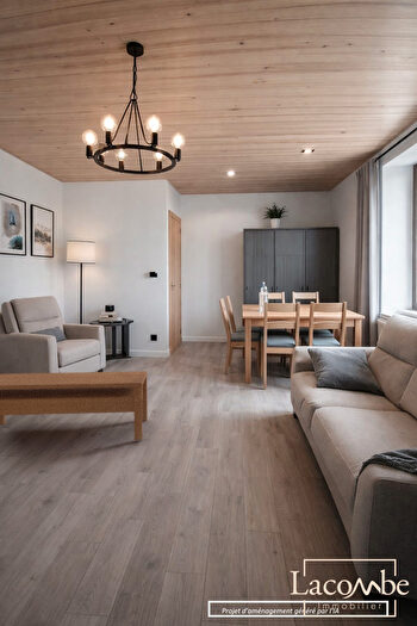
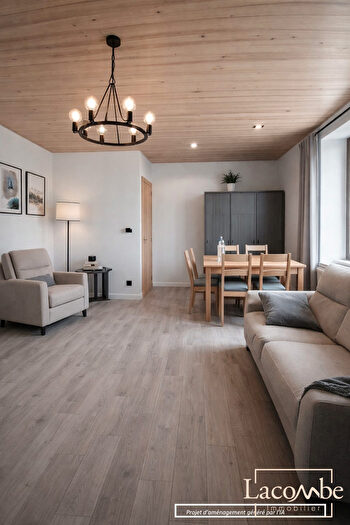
- coffee table (66, 404)
